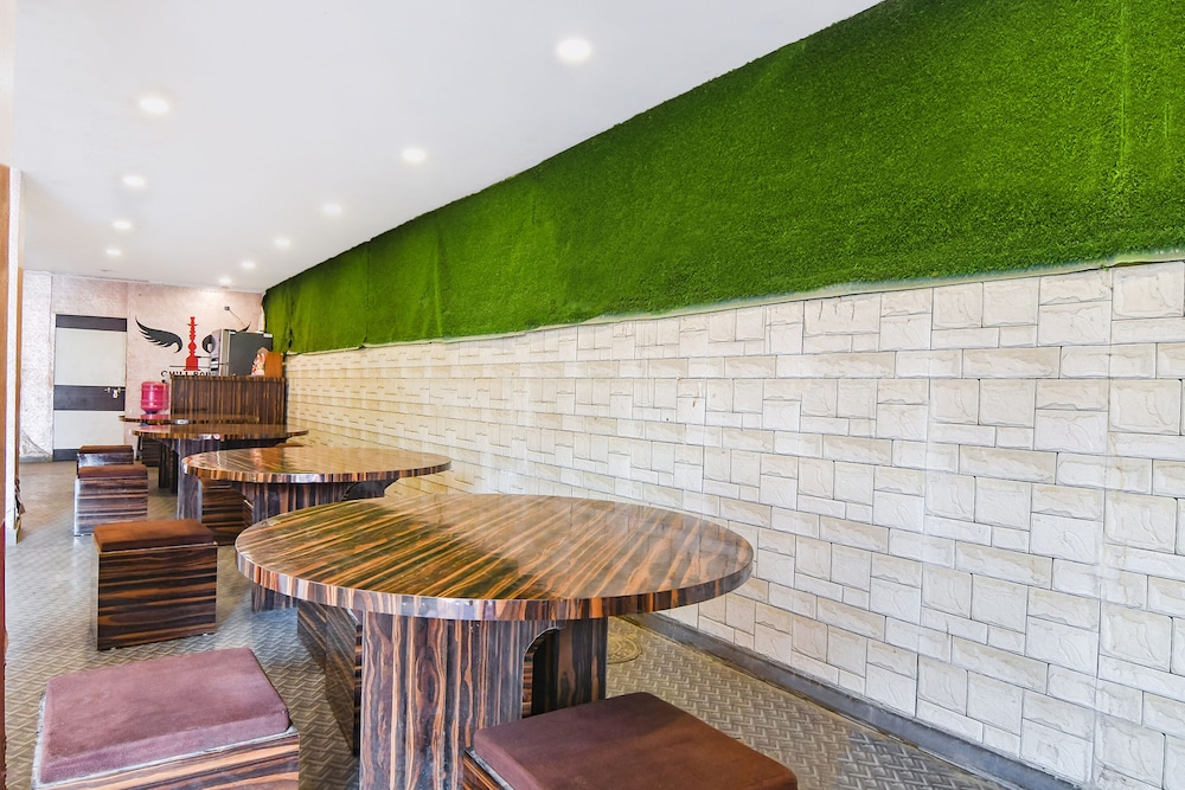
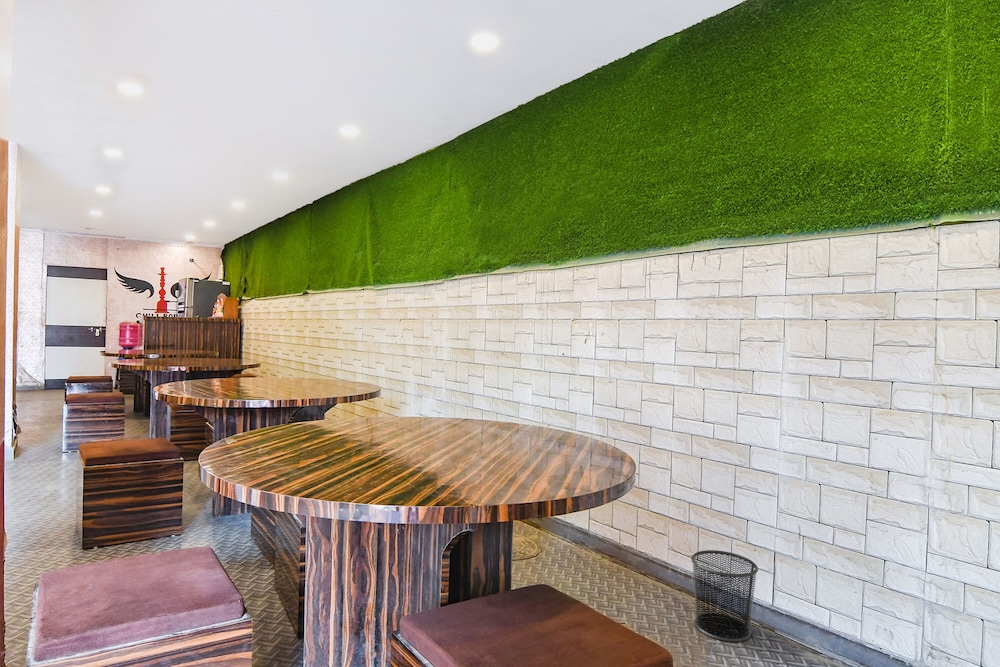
+ waste bin (723, 595)
